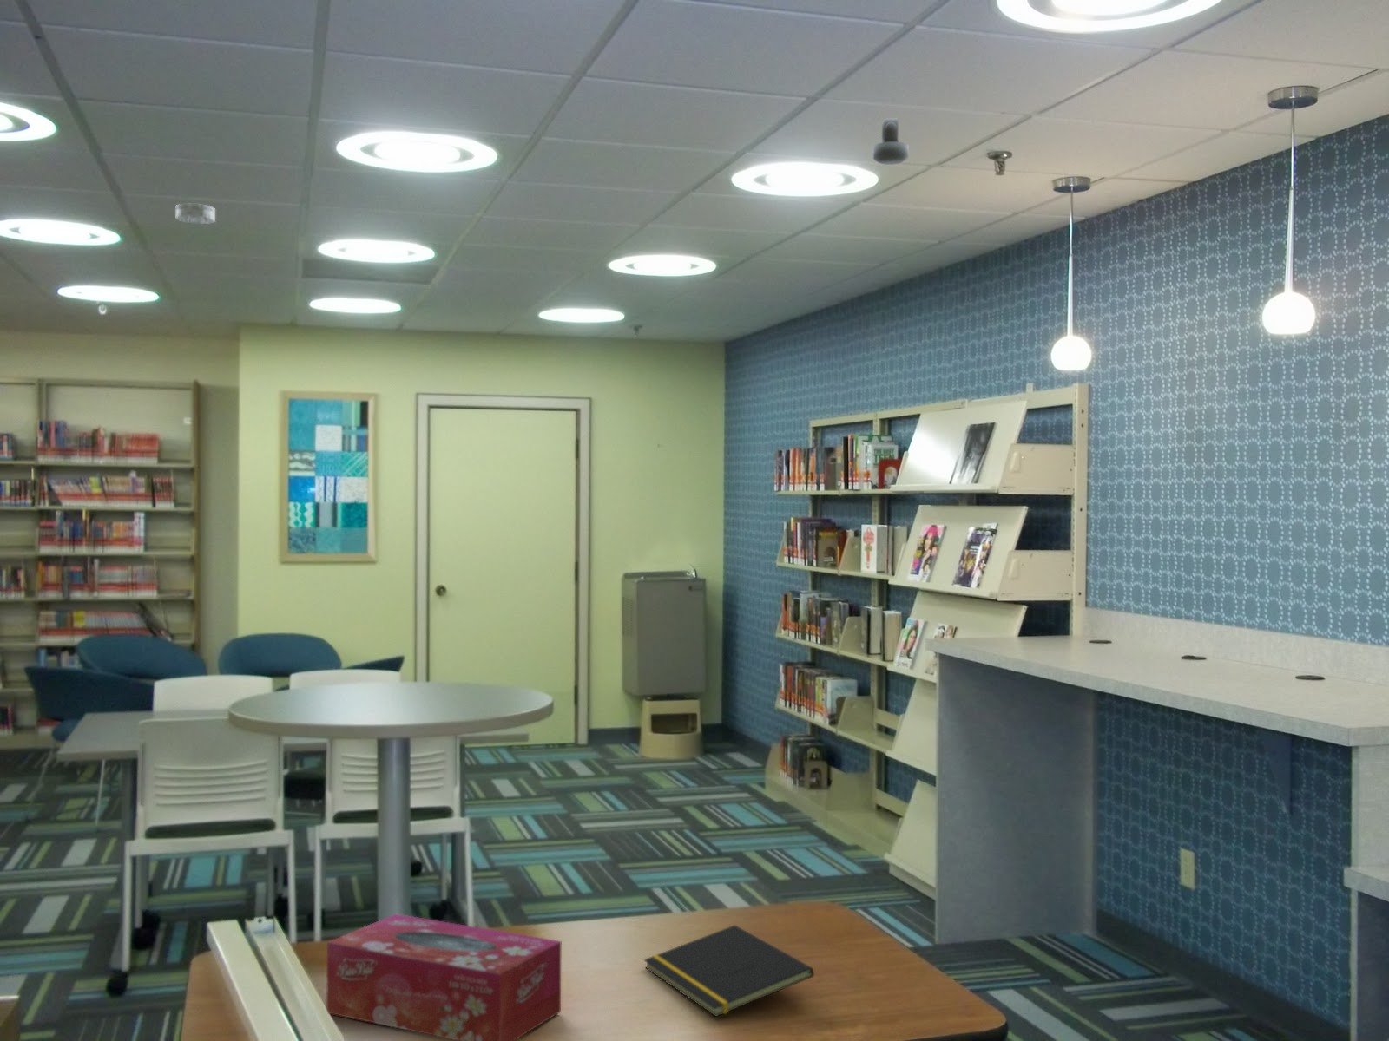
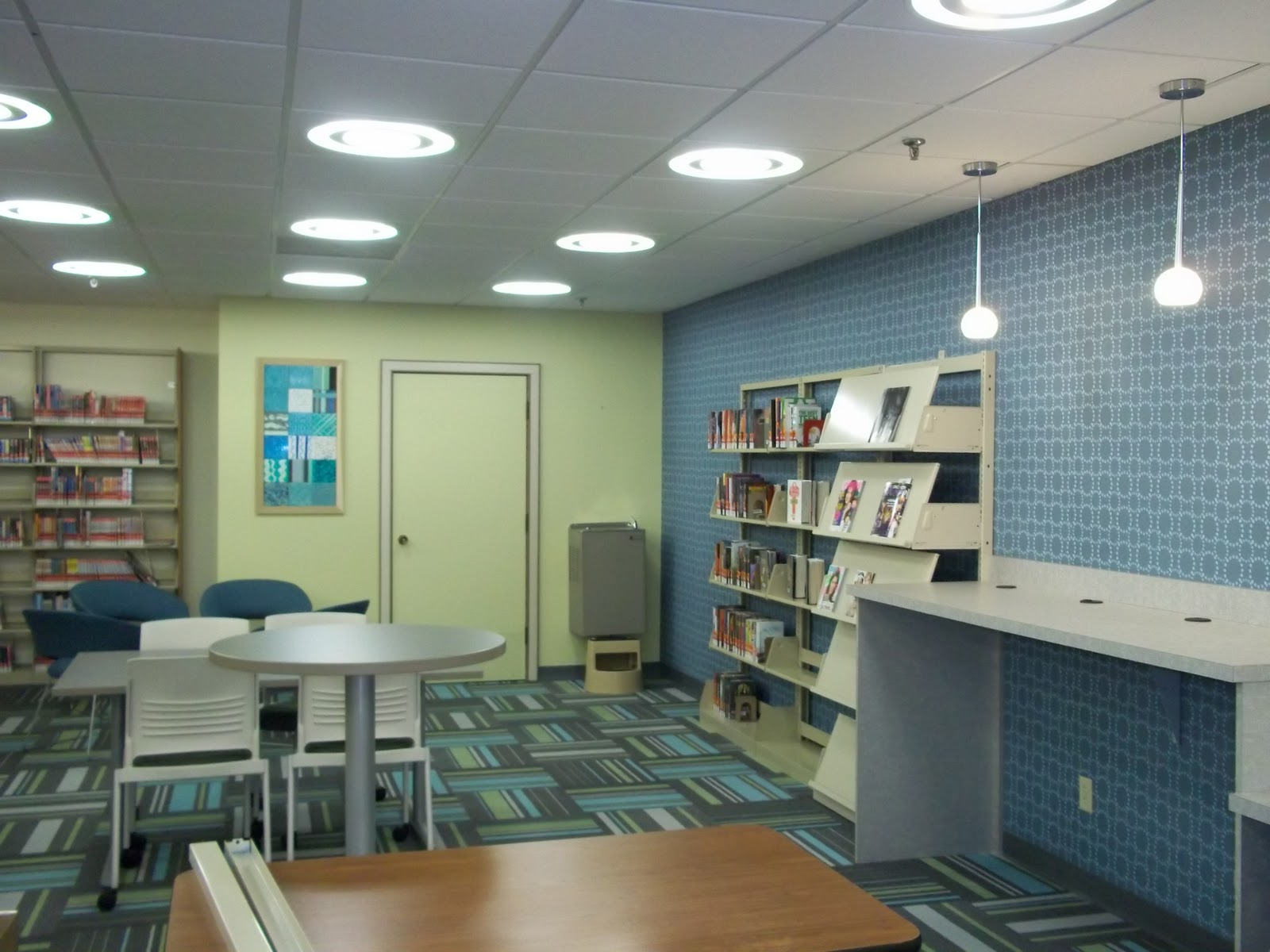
- smoke detector (196, 212)
- security camera (890, 140)
- notepad (726, 968)
- tissue box (444, 976)
